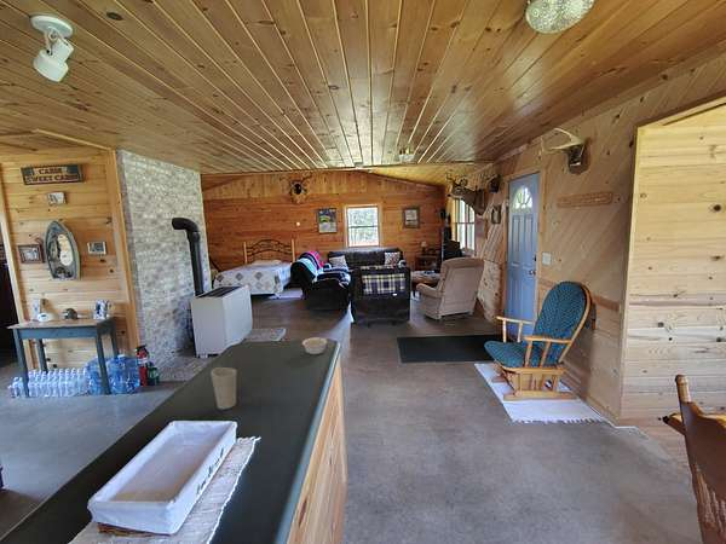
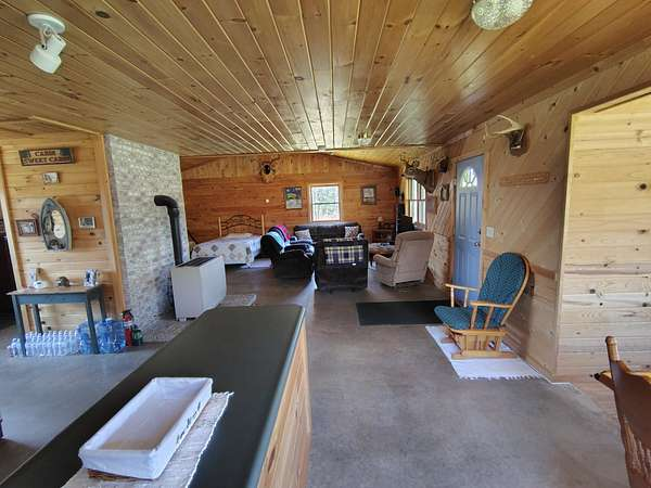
- cup (225, 387)
- legume (315, 345)
